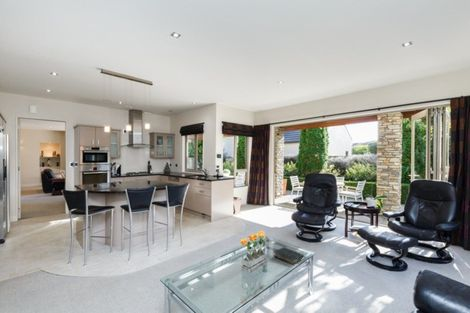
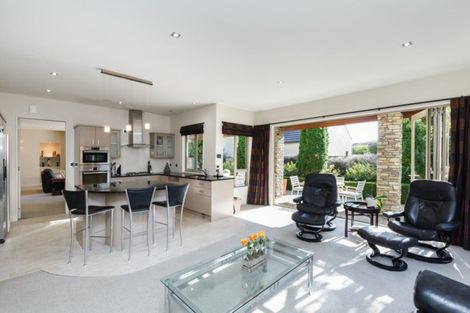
- book (288, 255)
